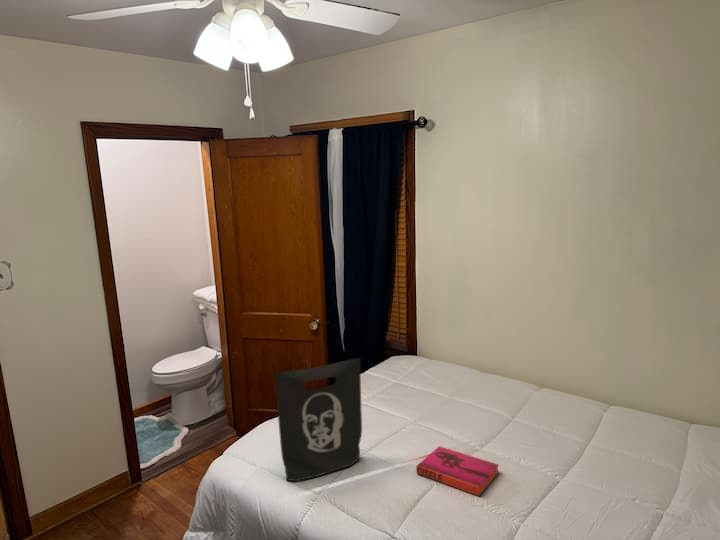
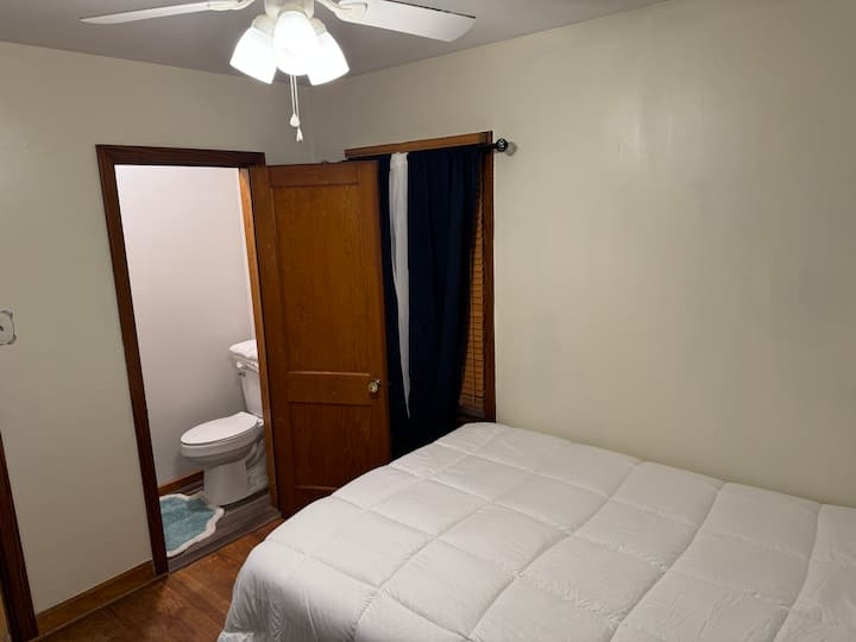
- tote bag (320, 416)
- hardback book (457, 469)
